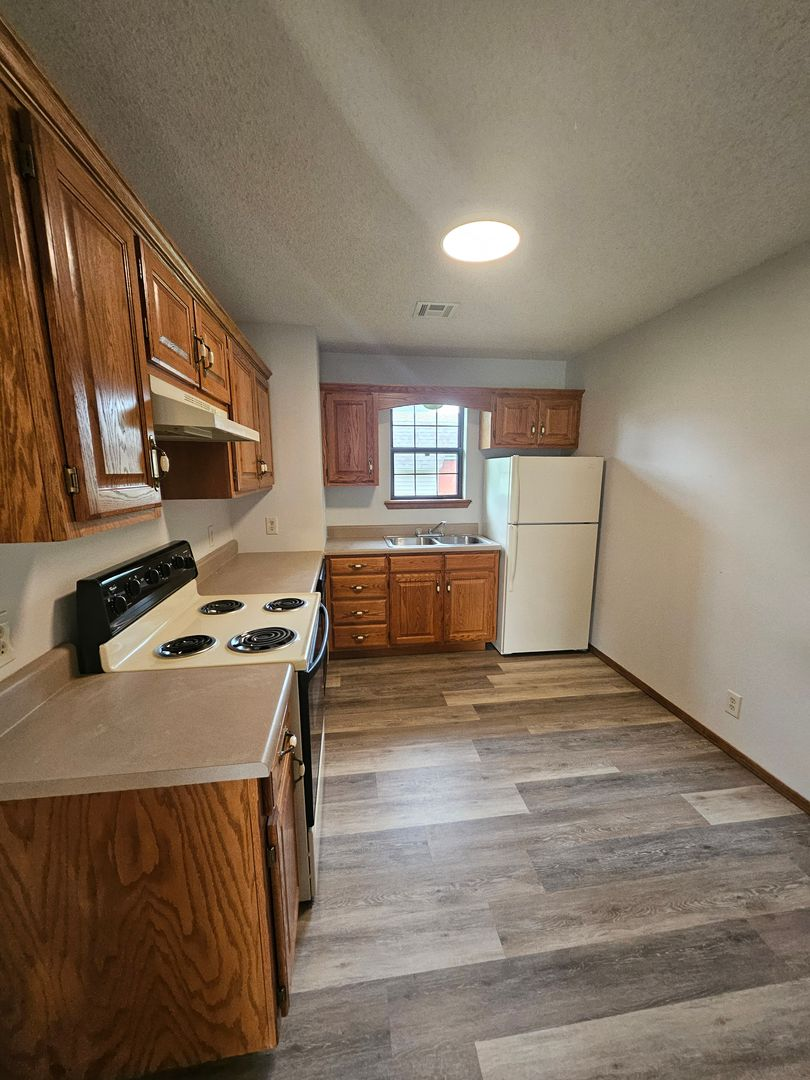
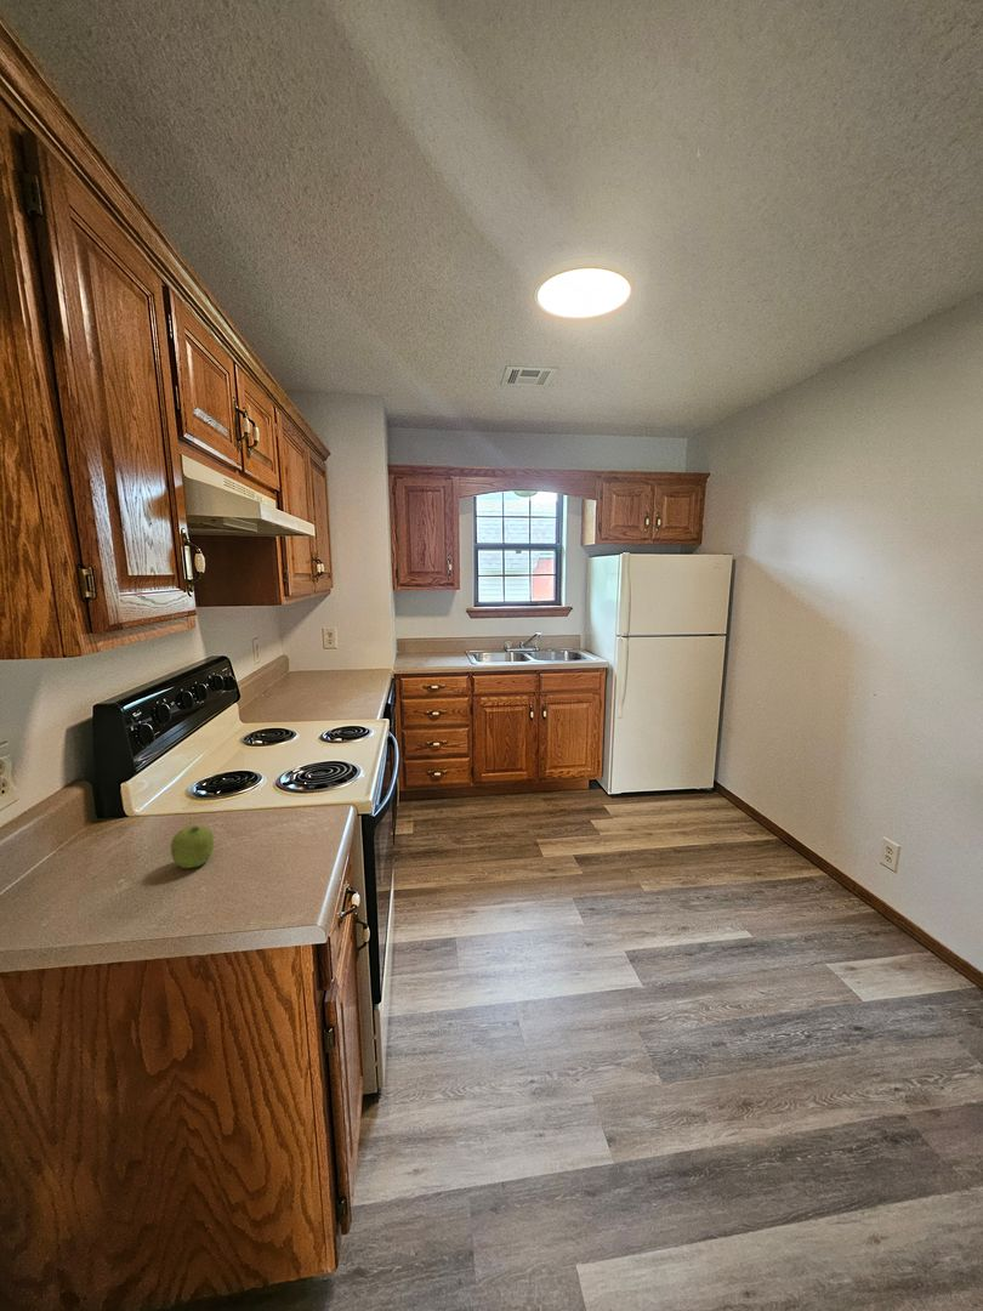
+ fruit (192, 844)
